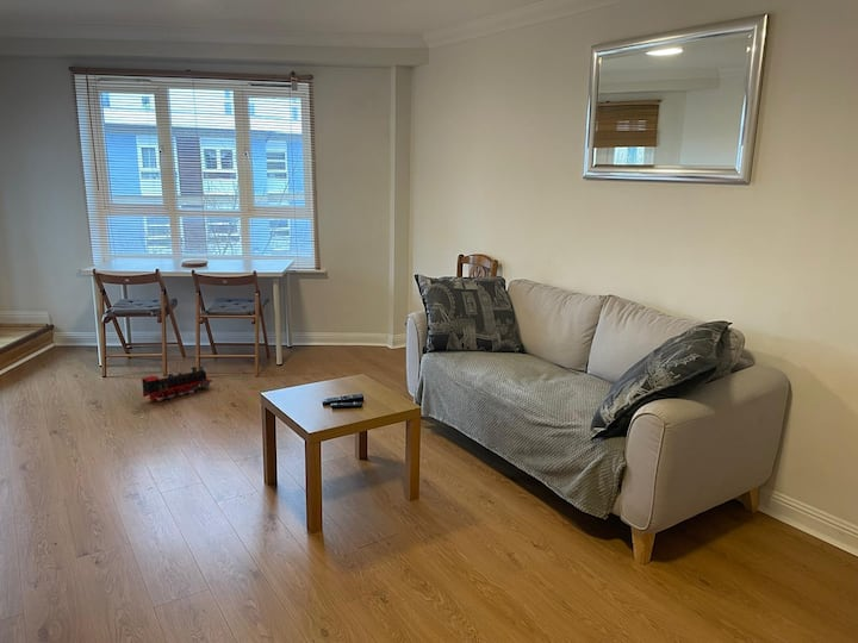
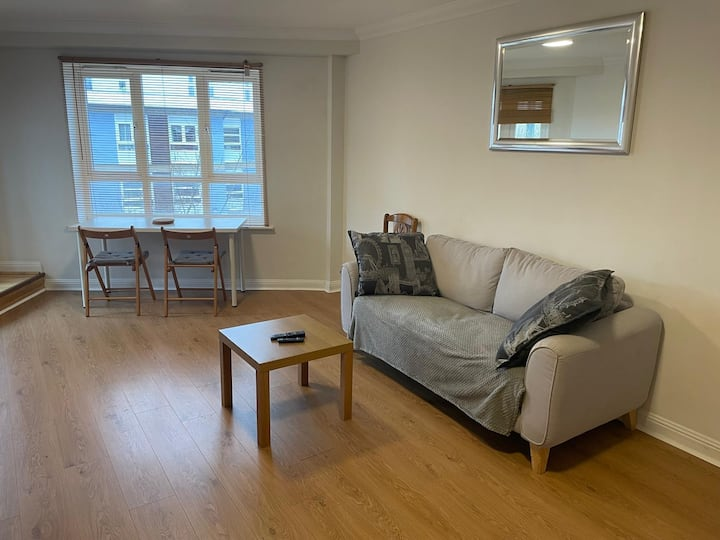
- toy train (178, 382)
